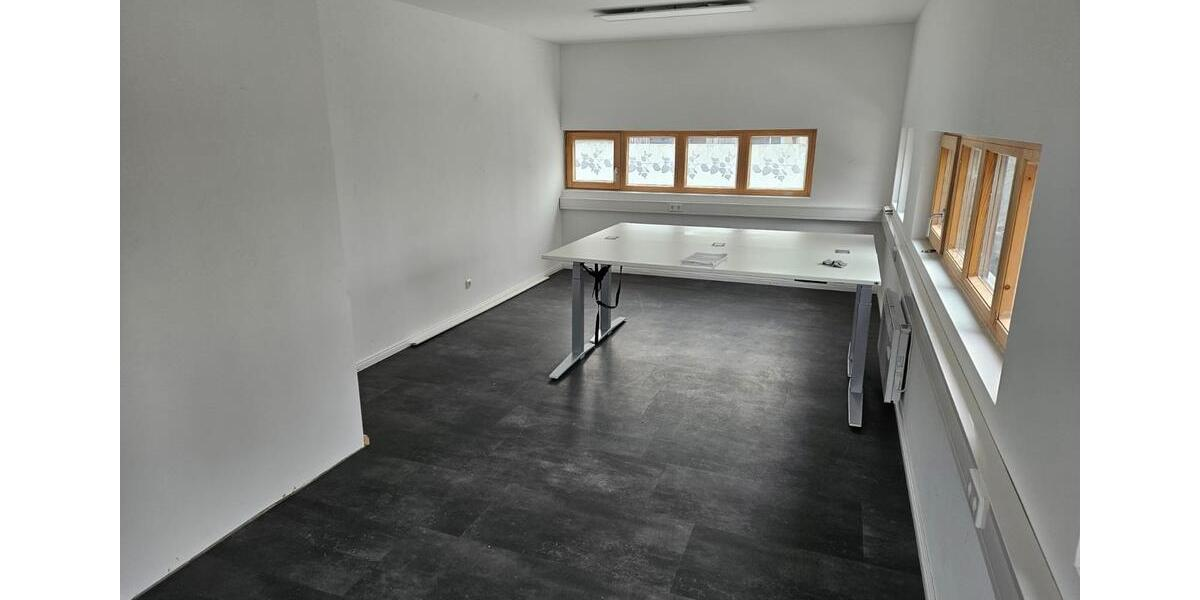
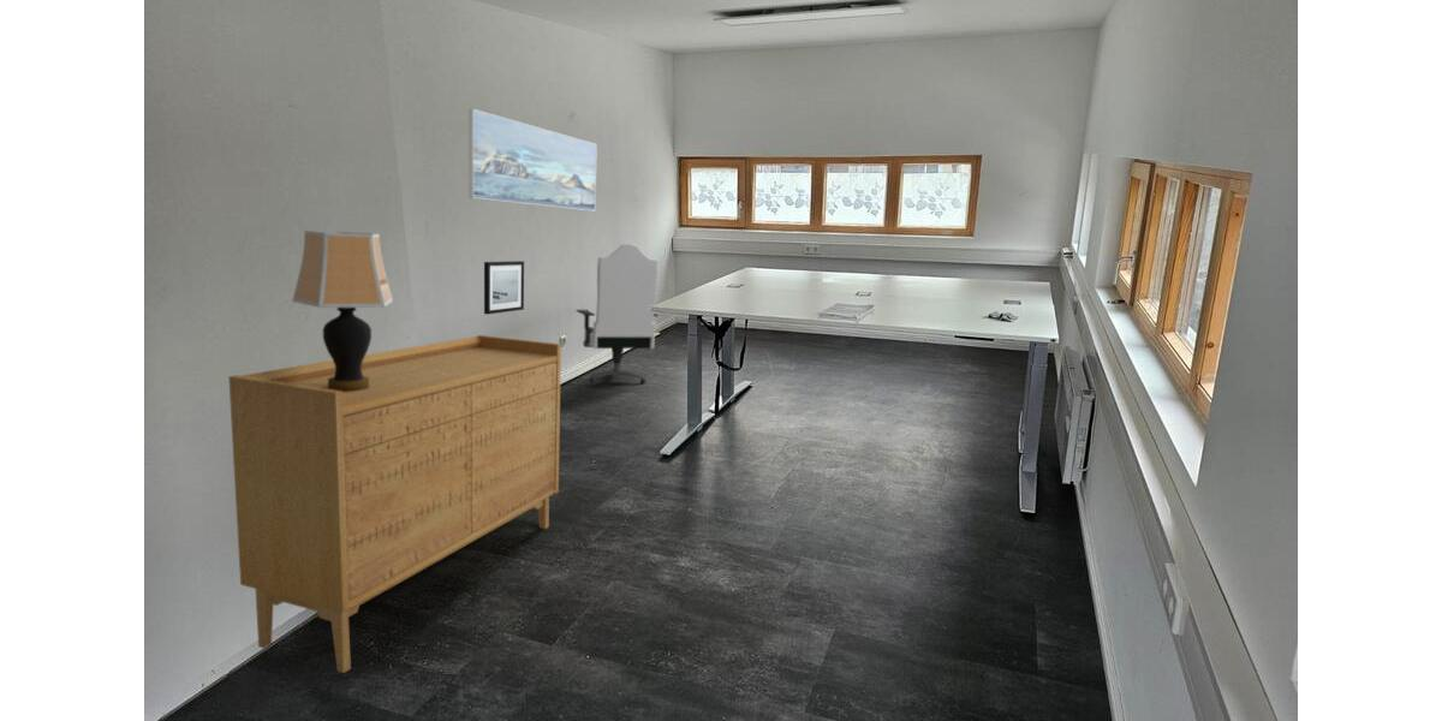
+ office chair (619, 312)
+ sideboard (425, 473)
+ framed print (541, 167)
+ wall art (505, 286)
+ table lamp (350, 310)
